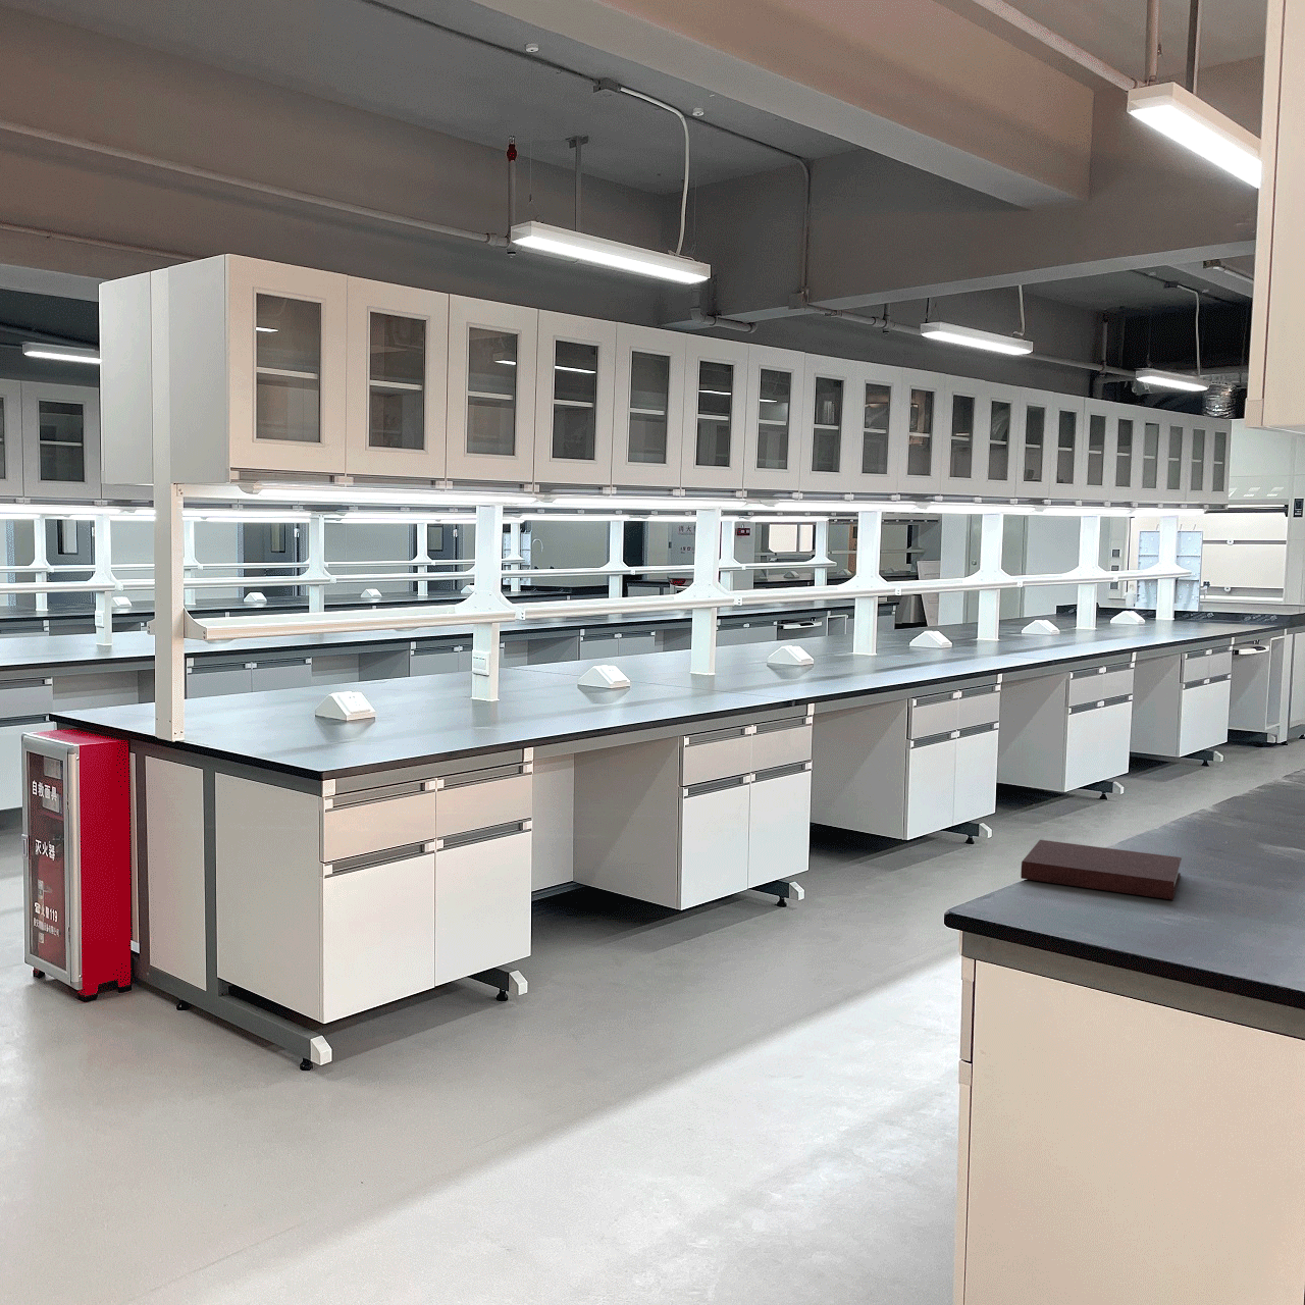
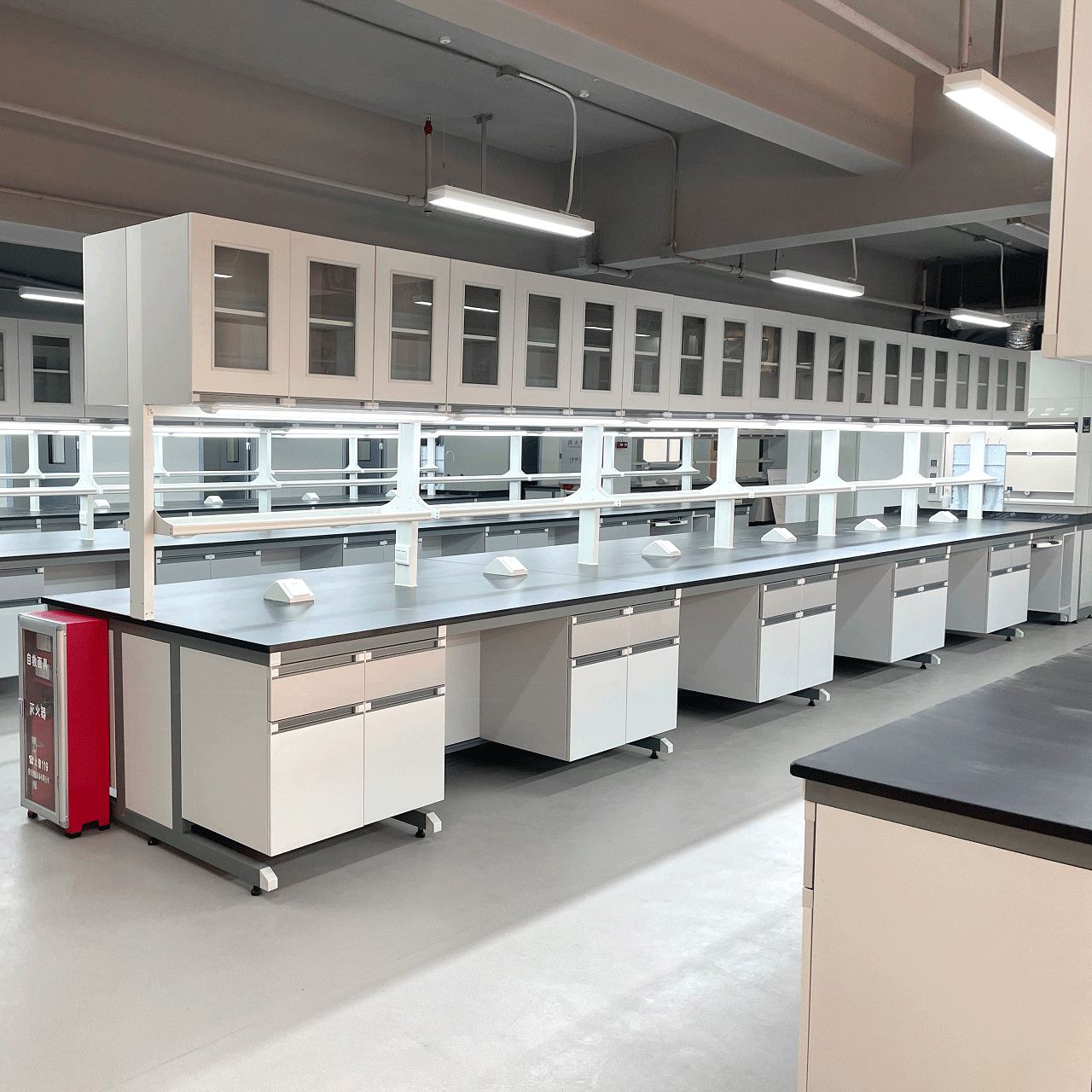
- notebook (1102, 868)
